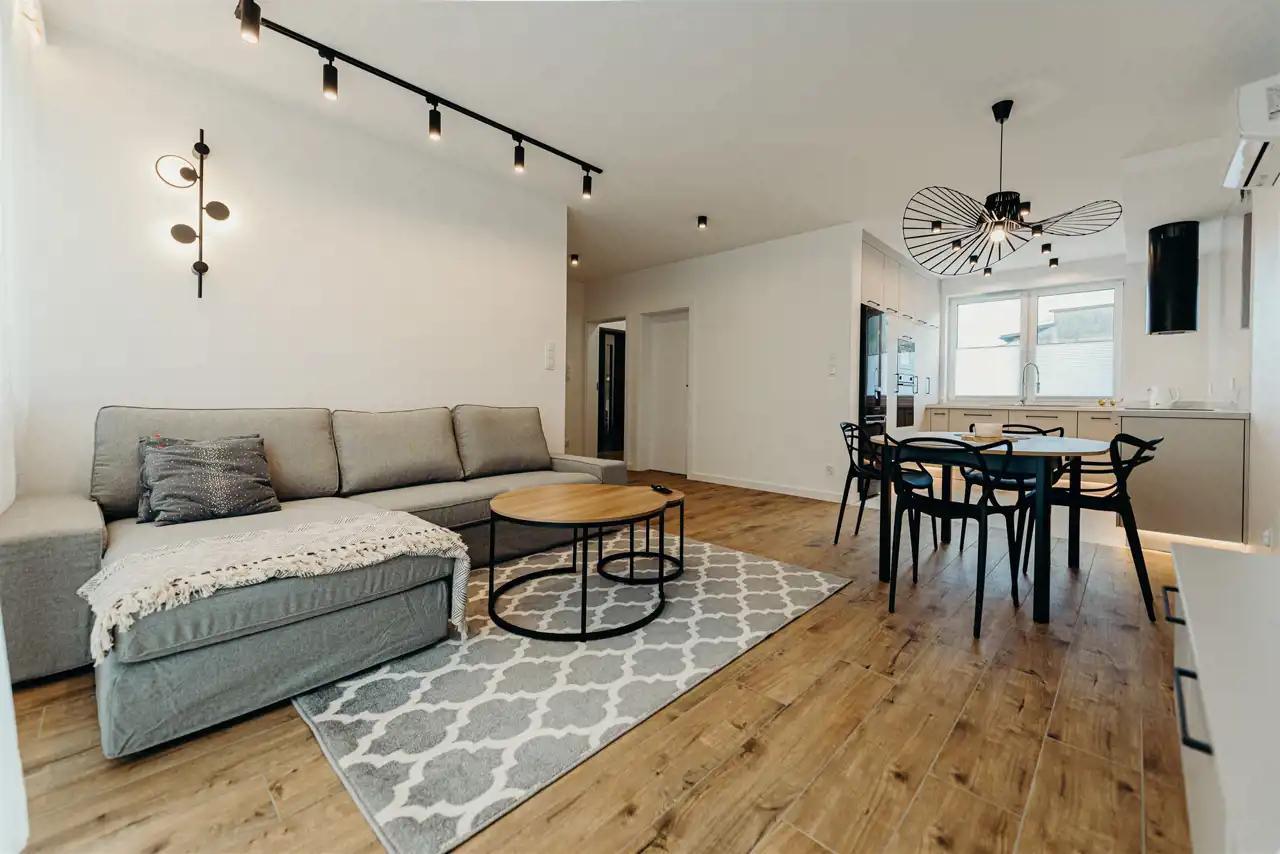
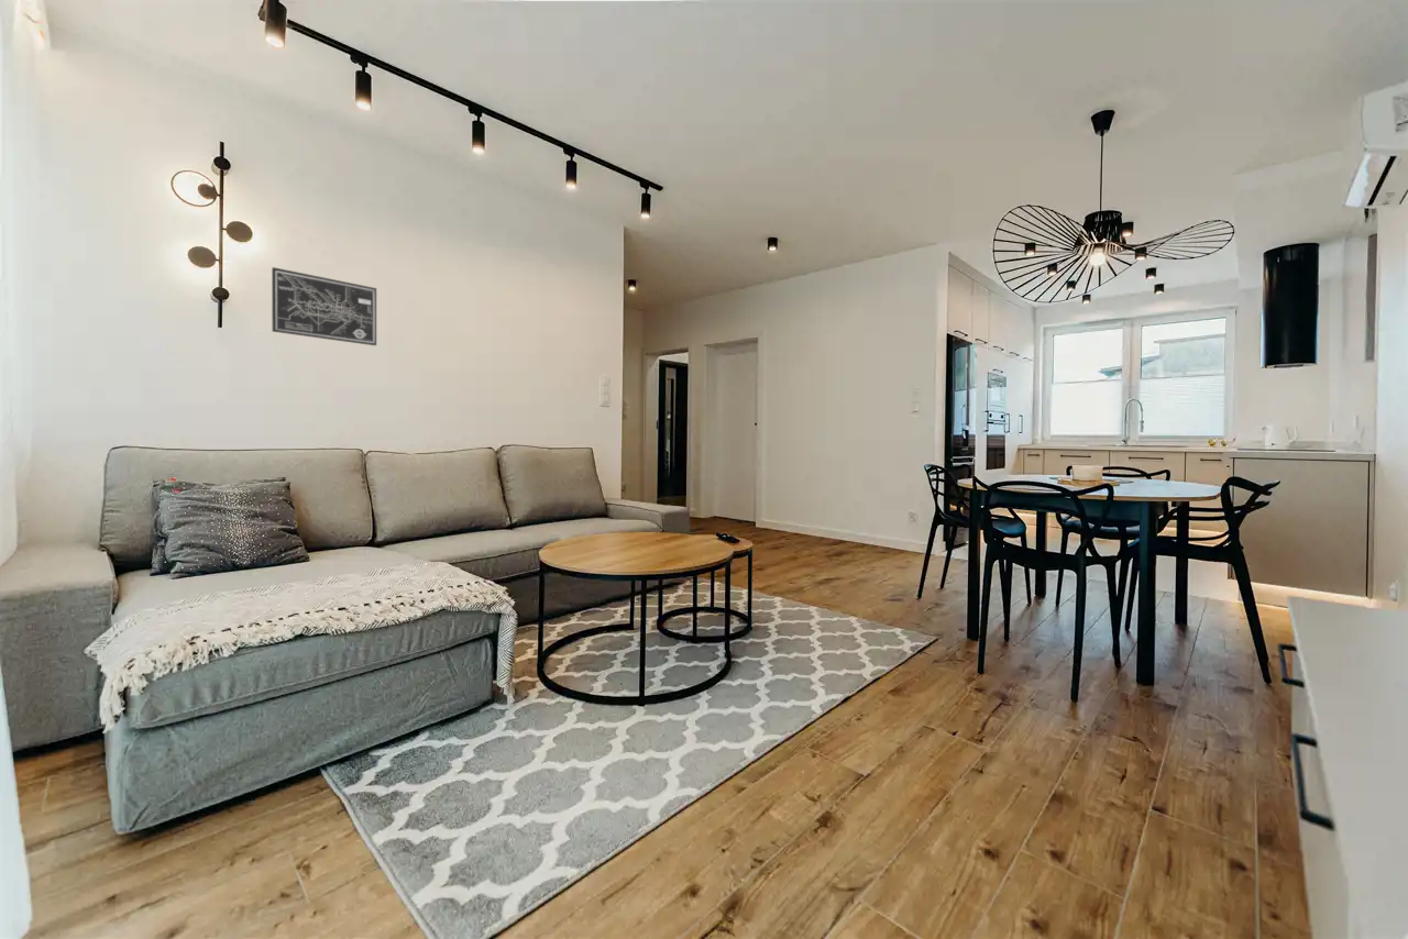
+ wall art (327, 308)
